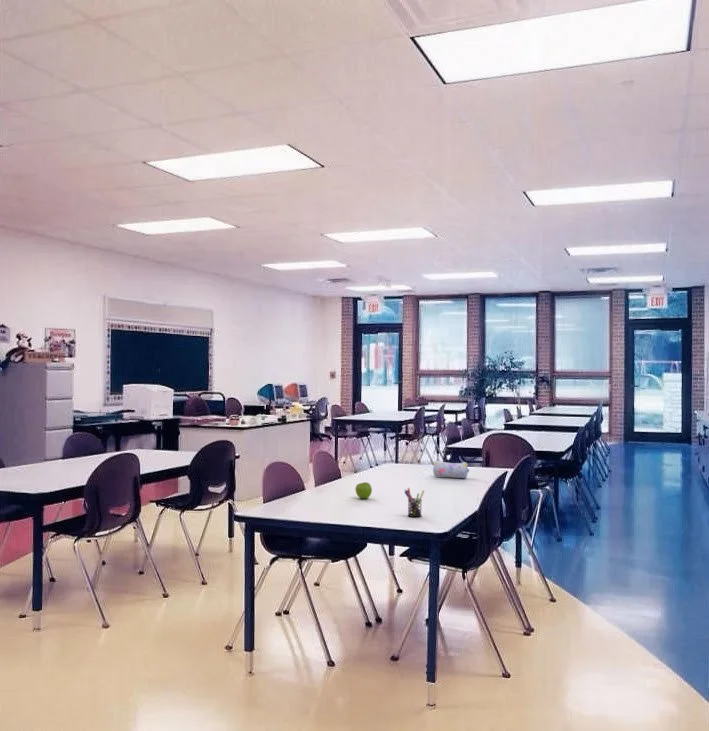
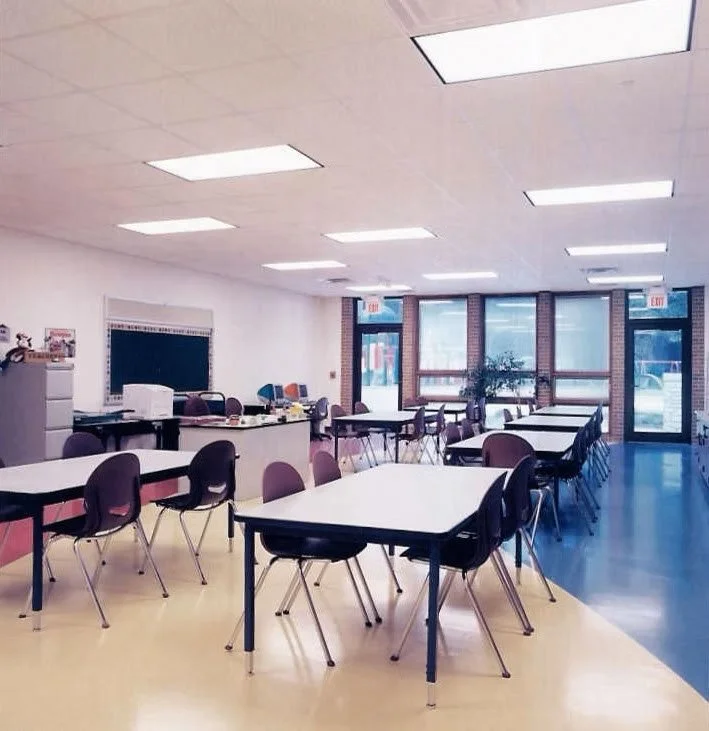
- pen holder (414, 502)
- pencil case (450, 469)
- fruit (363, 490)
